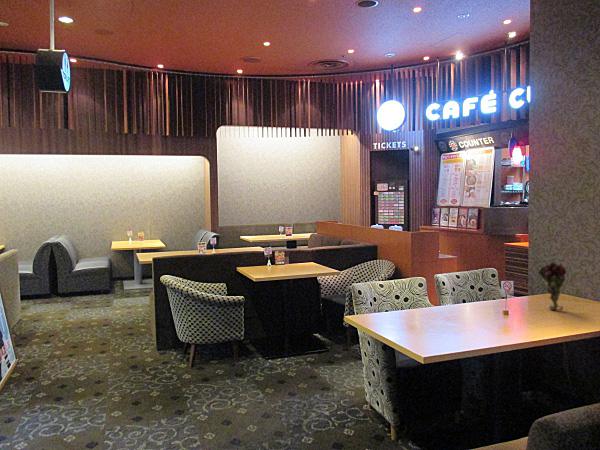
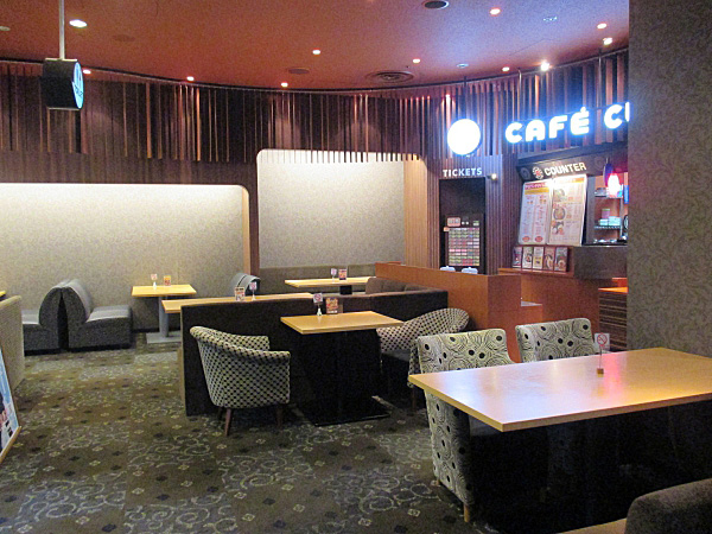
- flower (551, 285)
